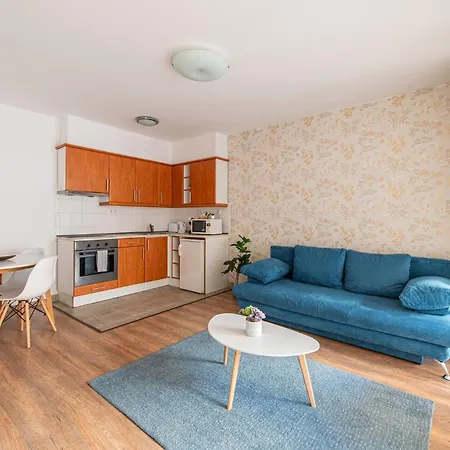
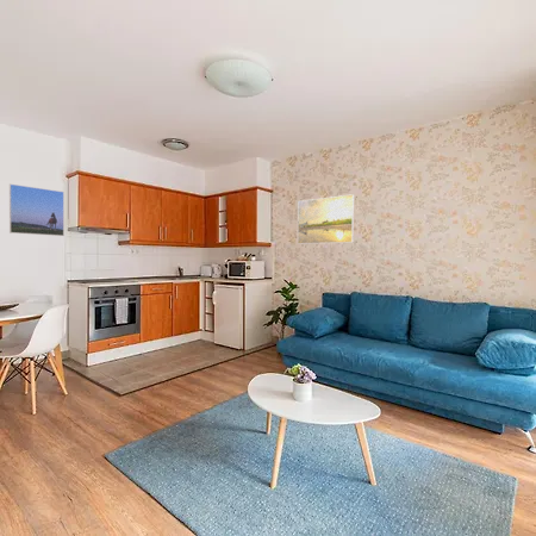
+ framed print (37, 211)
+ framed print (324, 220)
